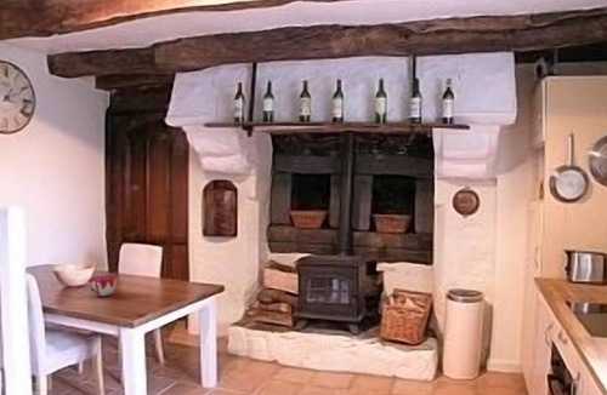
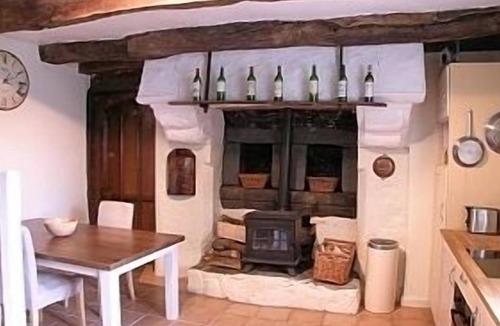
- decorative bowl (102, 286)
